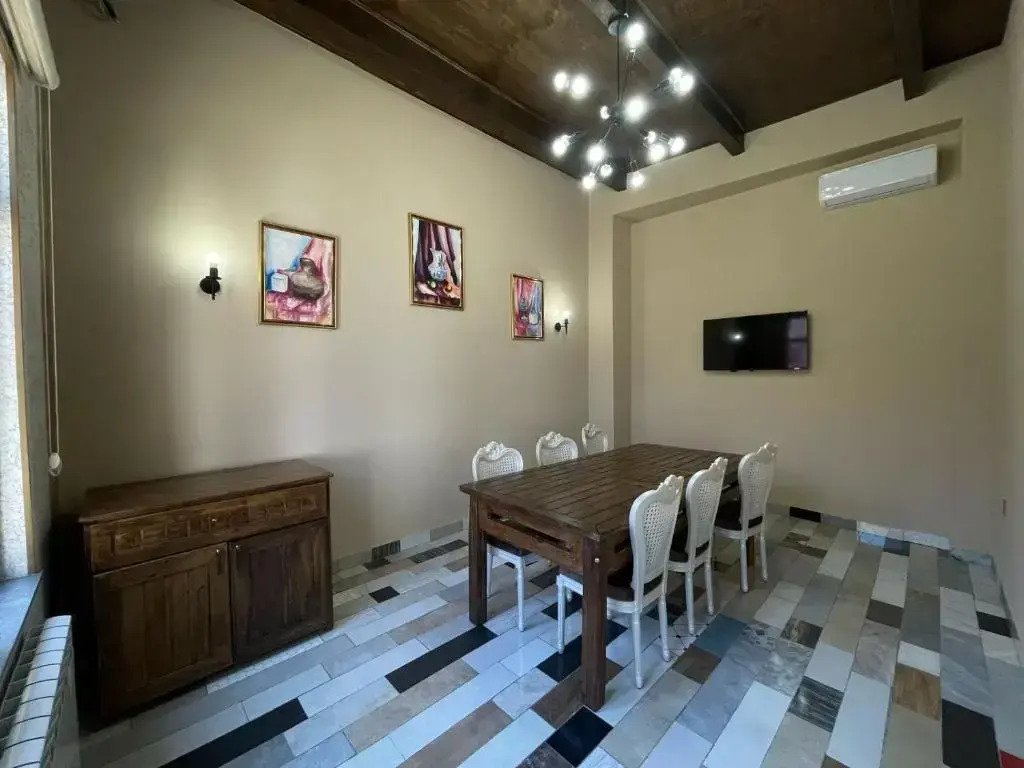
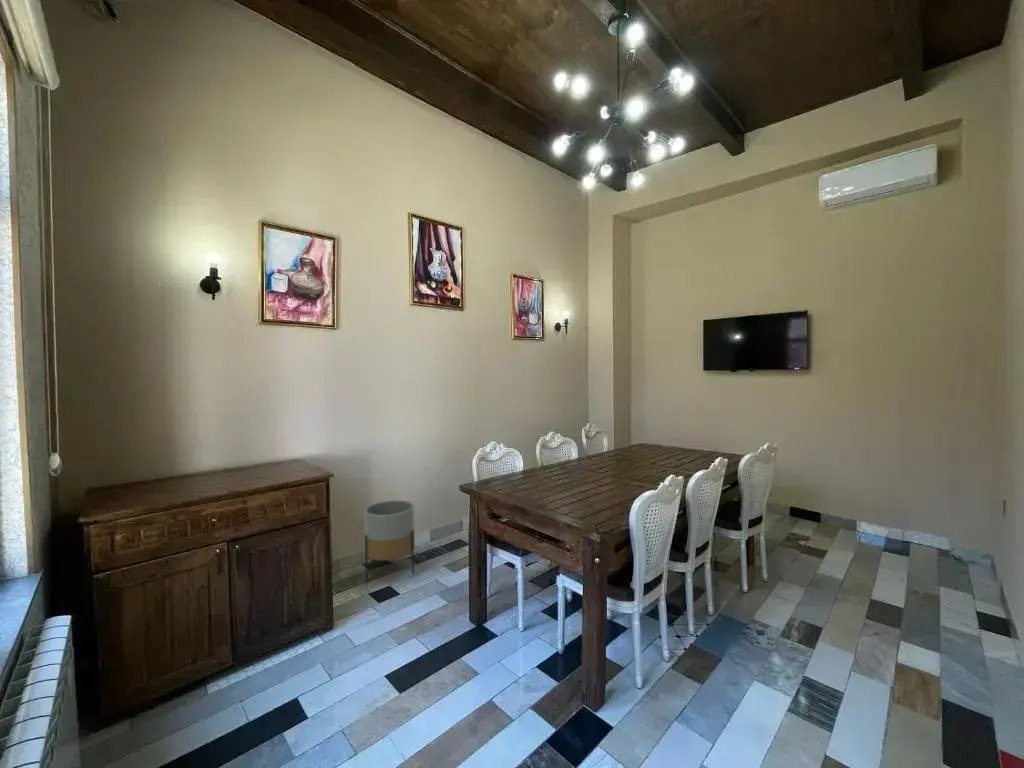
+ planter (389, 540)
